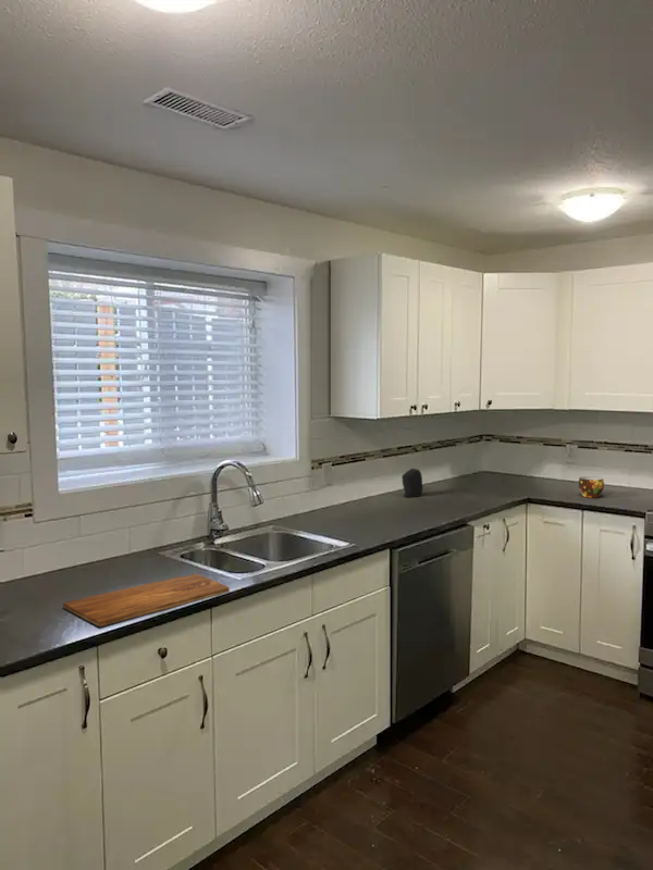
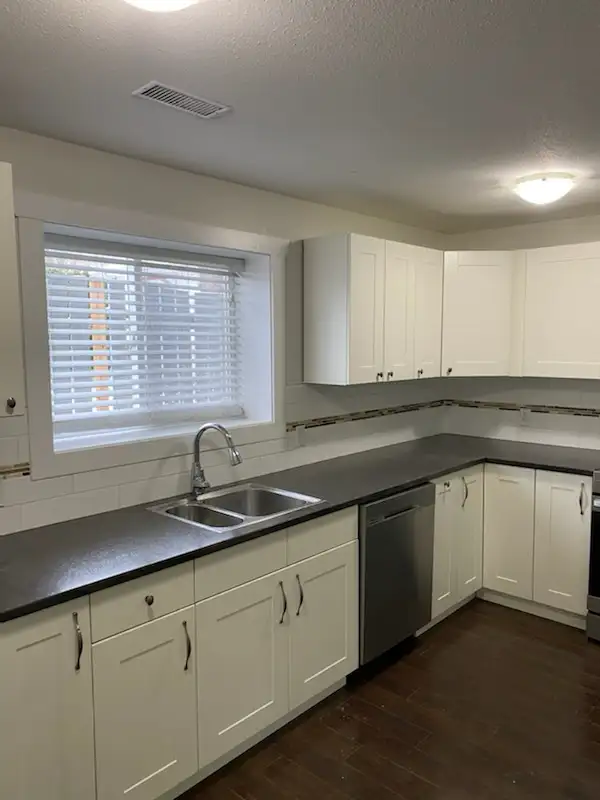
- cutting board (150, 596)
- speaker (410, 482)
- cup (589, 487)
